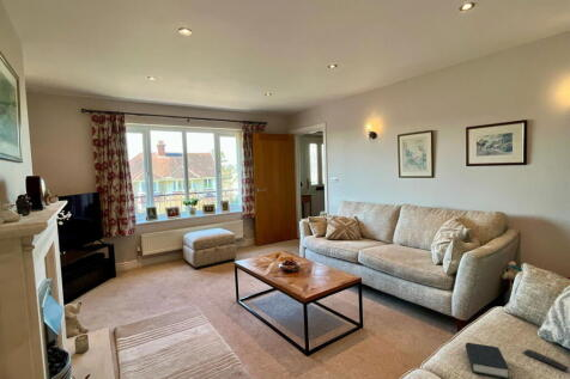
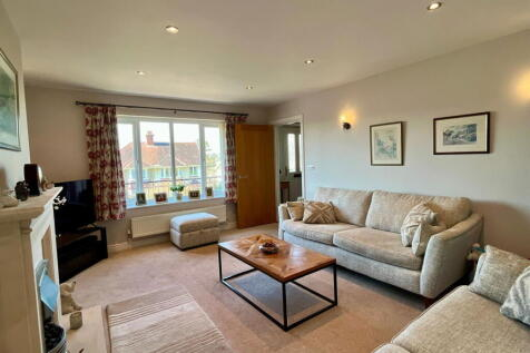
- book (485, 359)
- remote control (546, 360)
